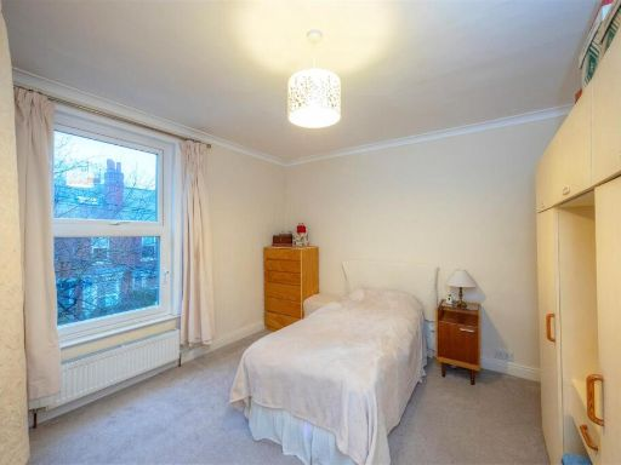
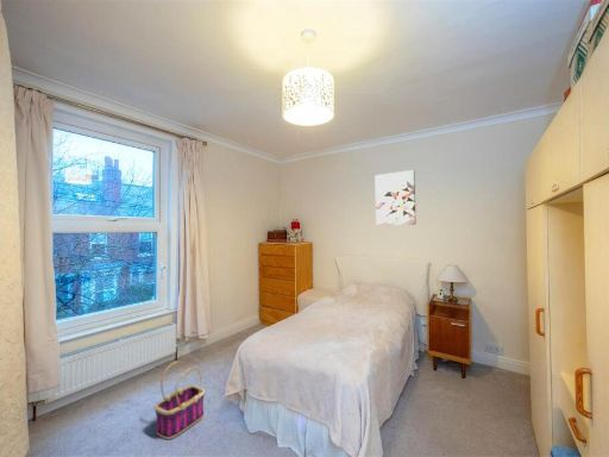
+ wall art (394, 199)
+ basket (181, 394)
